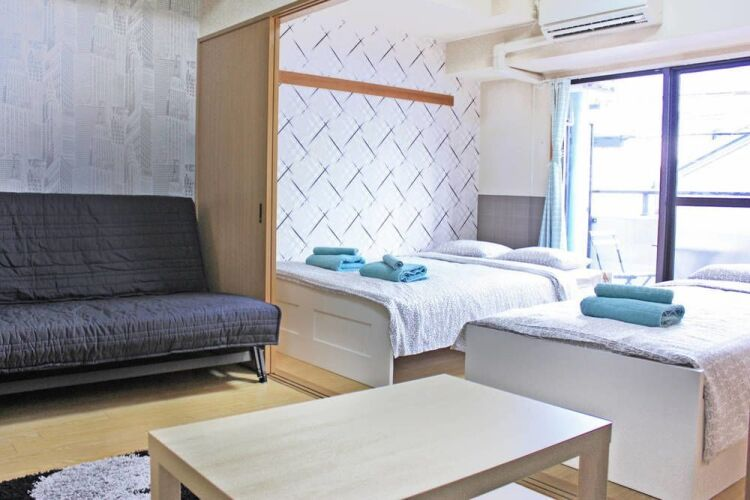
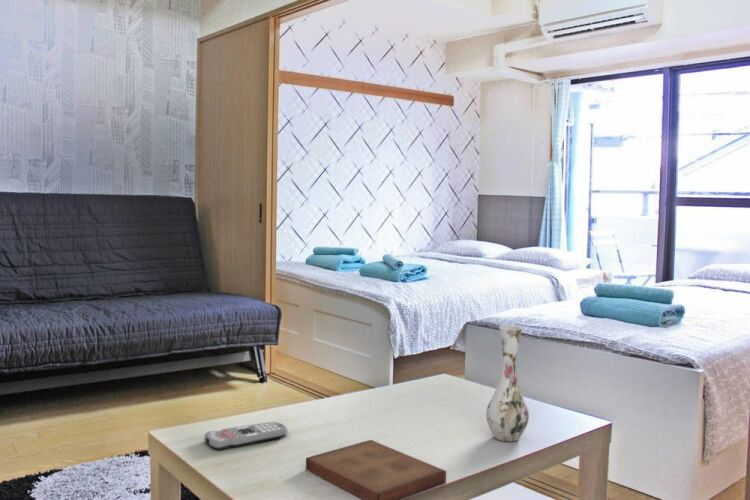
+ remote control (247, 435)
+ book (374, 470)
+ vase (508, 382)
